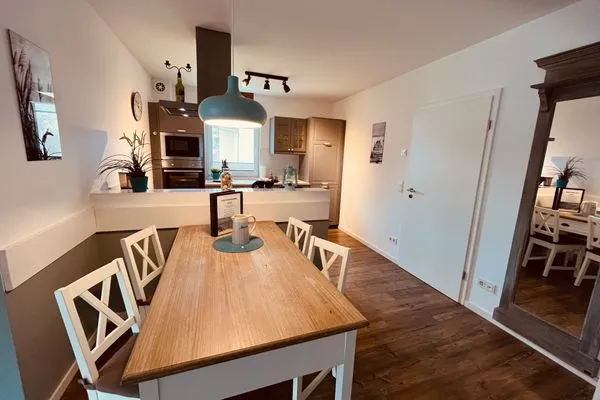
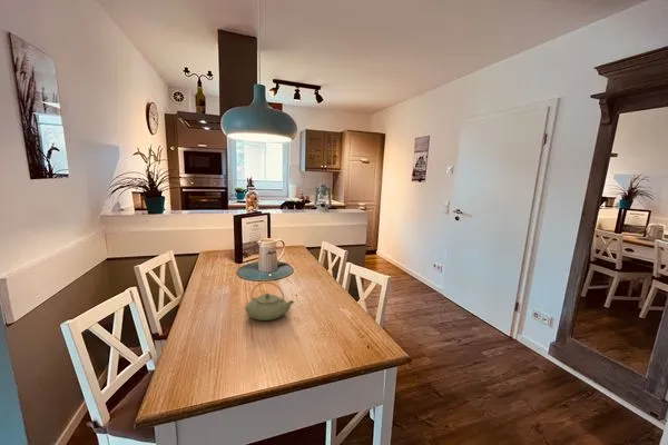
+ teapot (269, 298)
